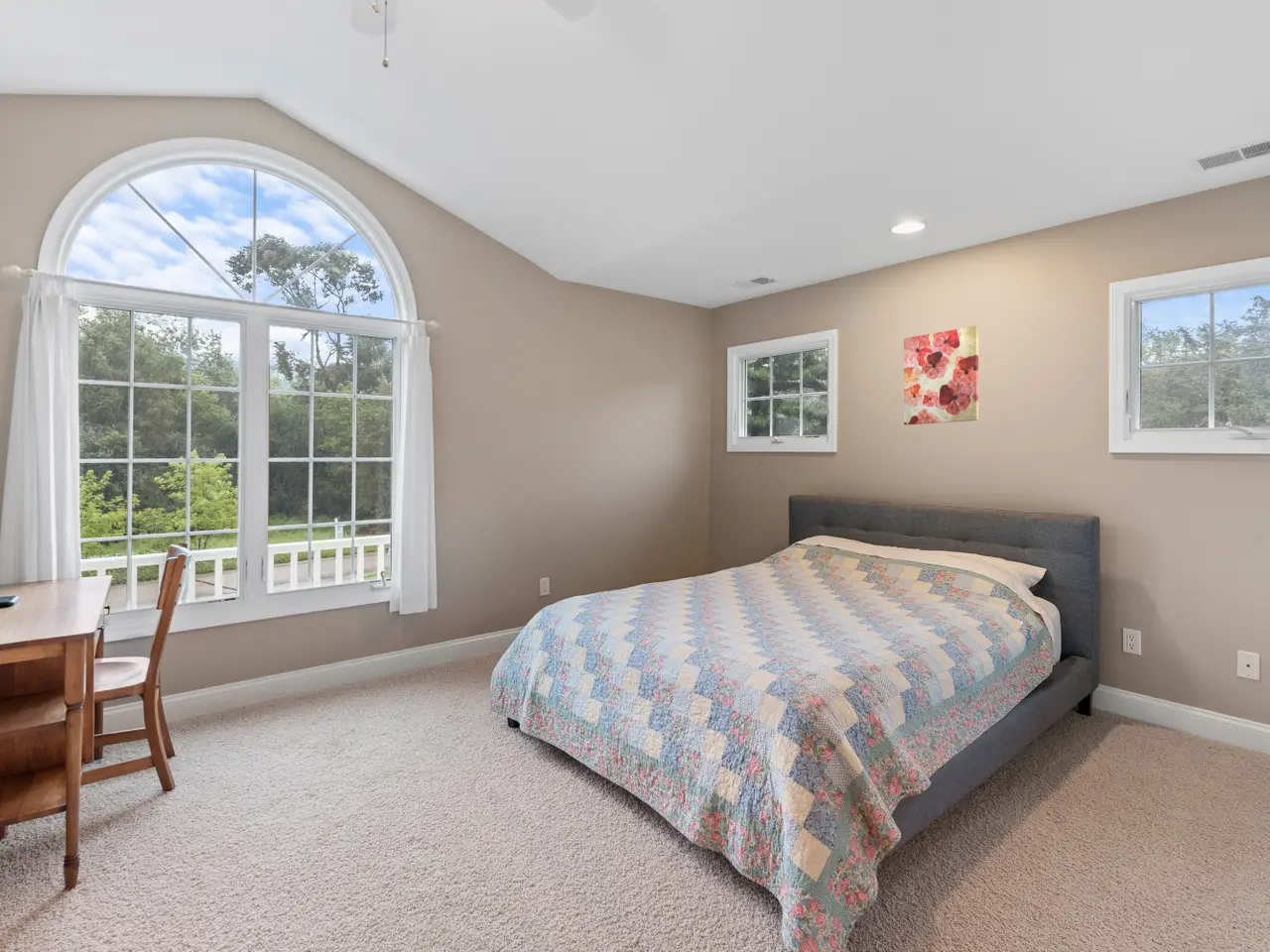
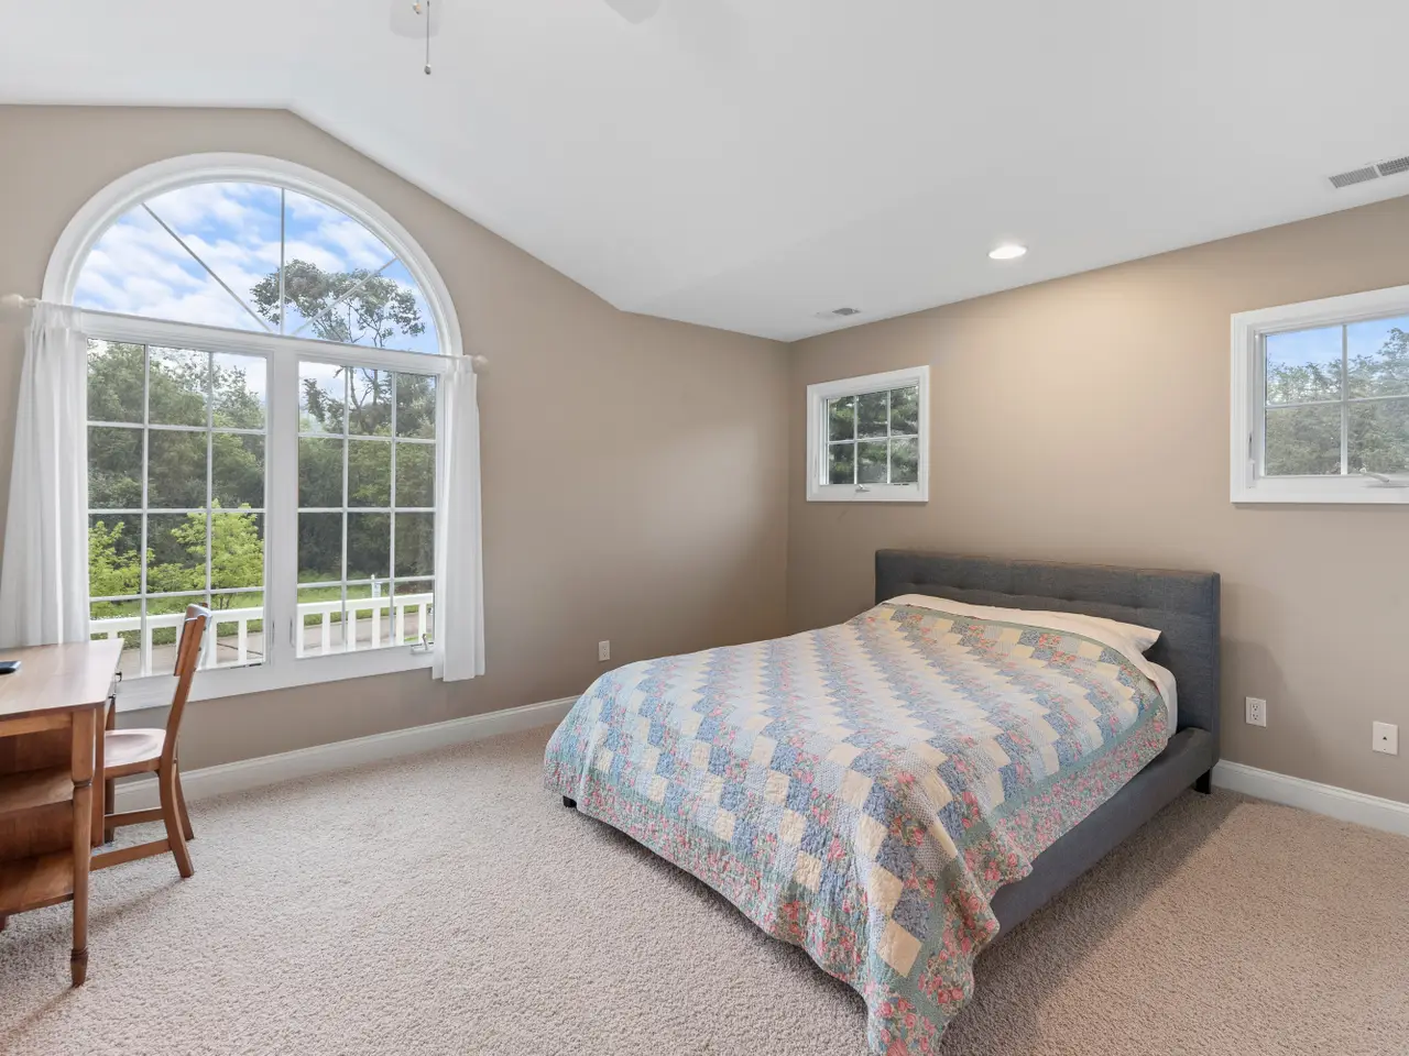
- wall art (940, 377)
